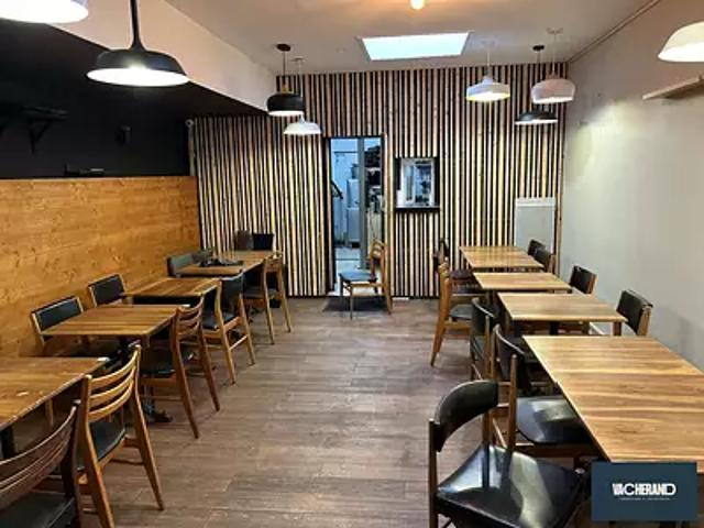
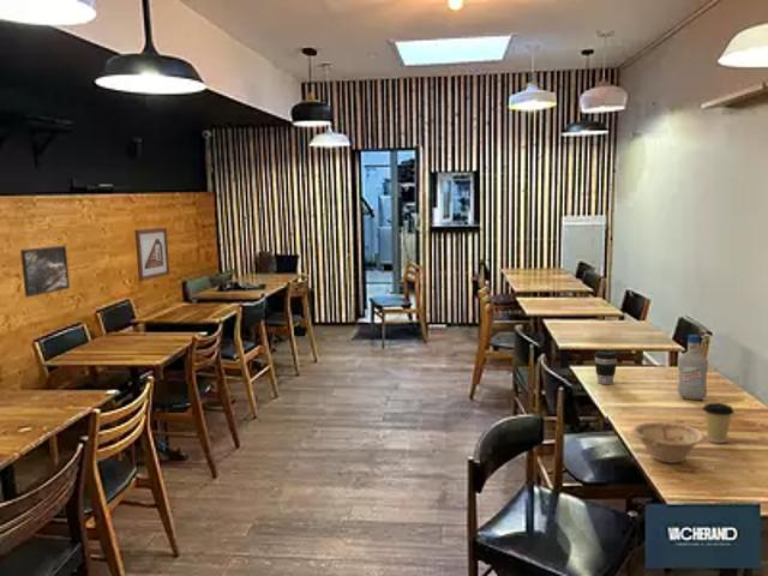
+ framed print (46, 270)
+ bottle (692, 366)
+ picture frame (152, 253)
+ dish (666, 444)
+ coffee cup (718, 421)
+ coffee cup (605, 367)
